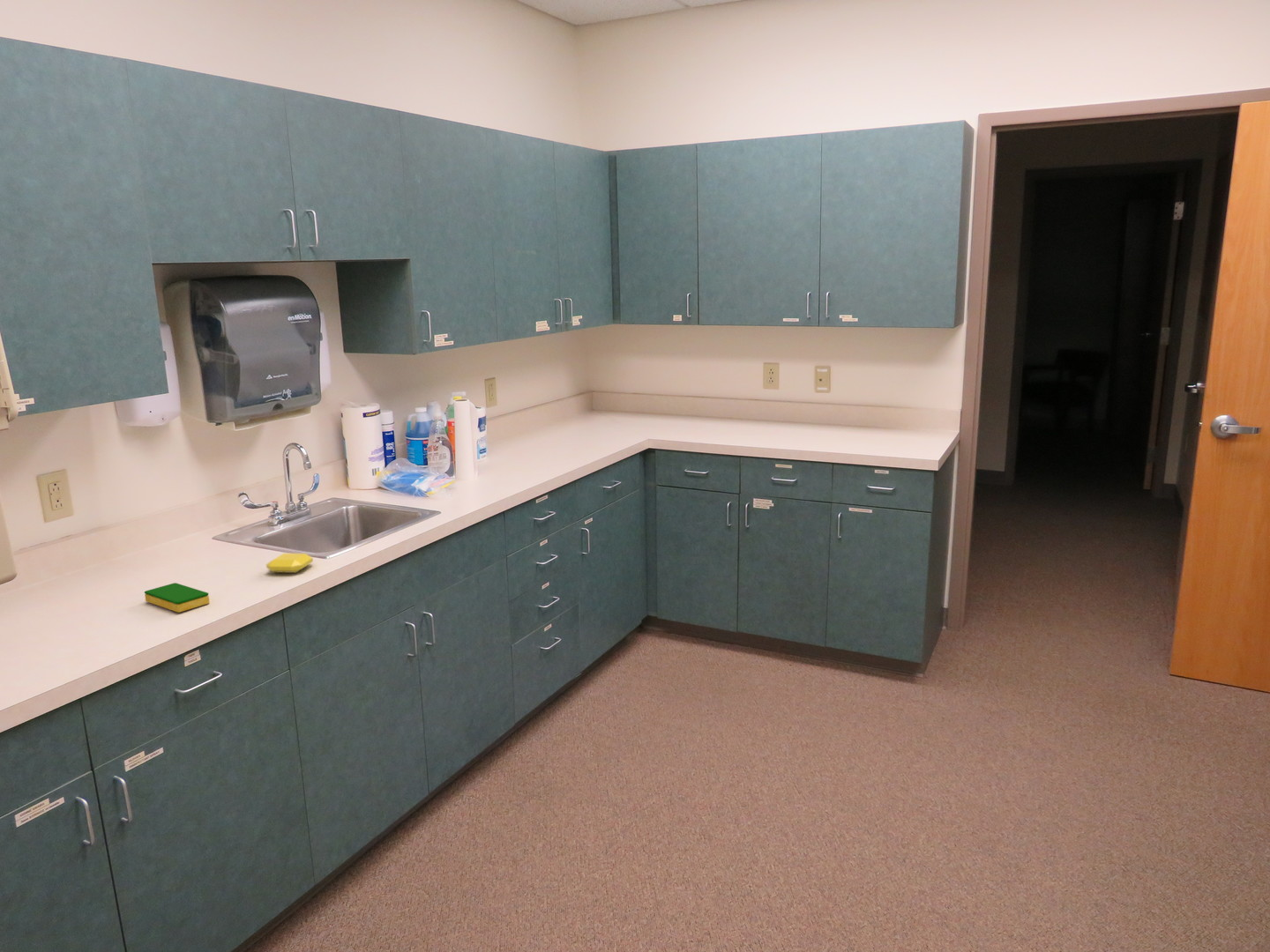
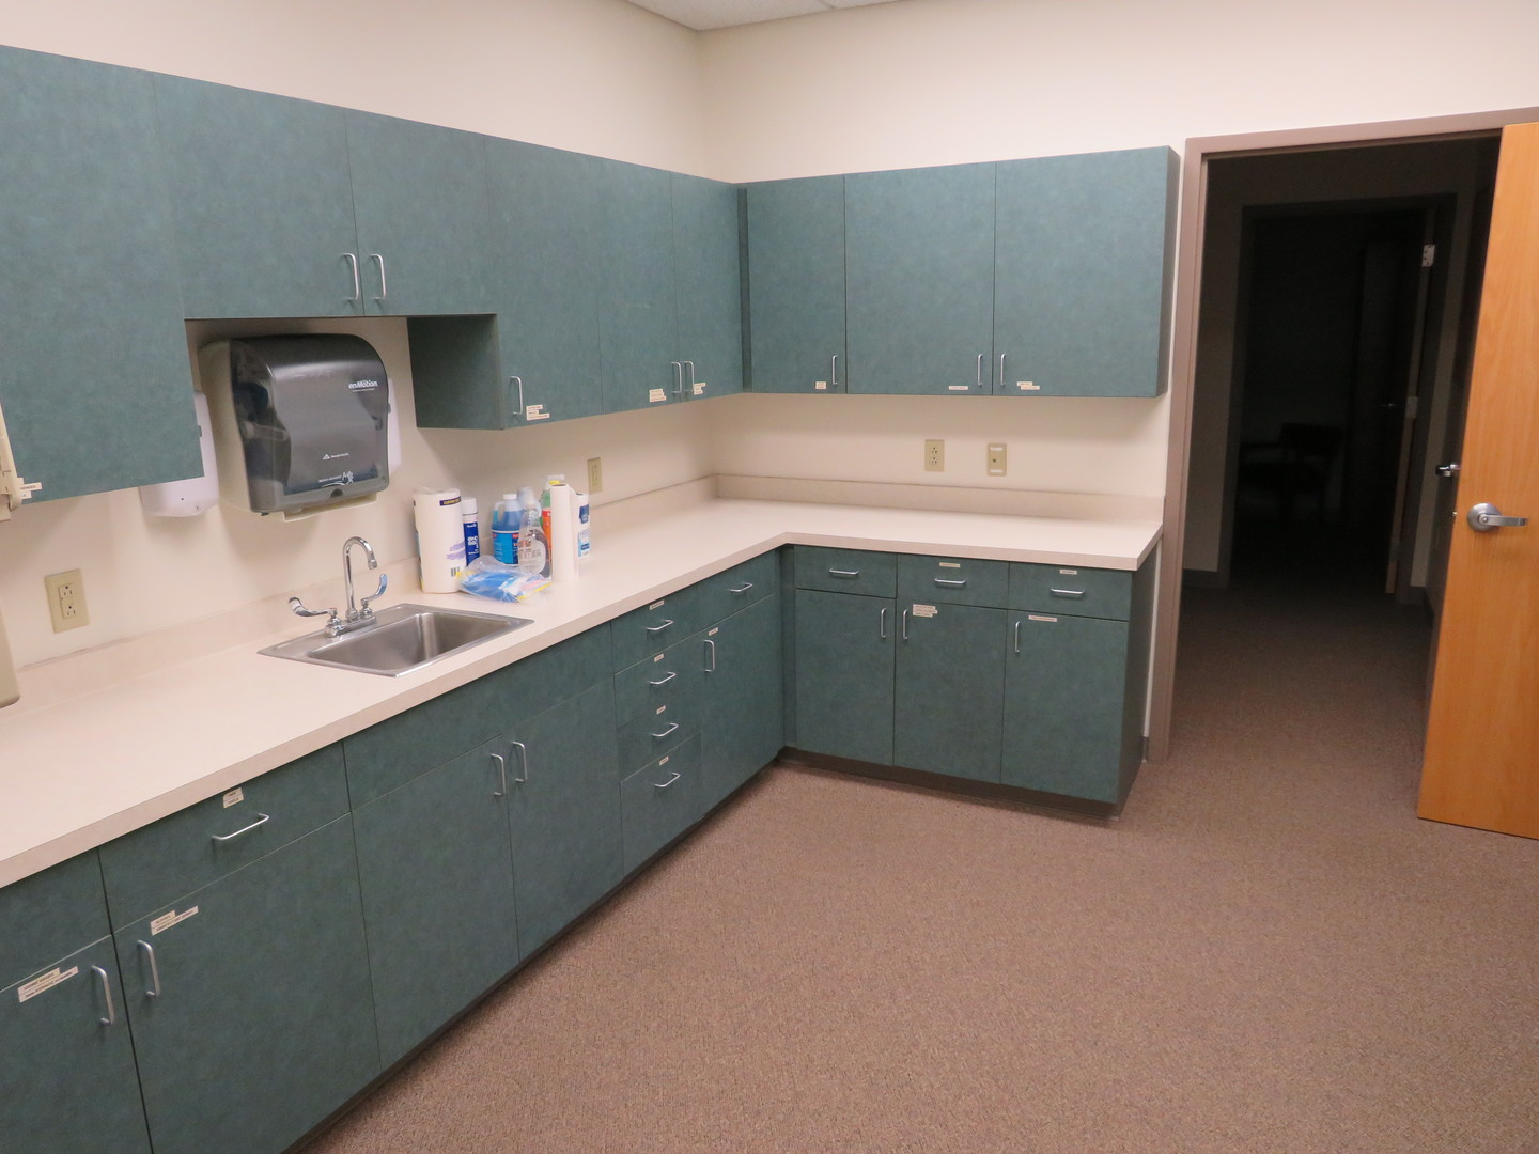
- soap bar (289, 562)
- dish sponge (176, 597)
